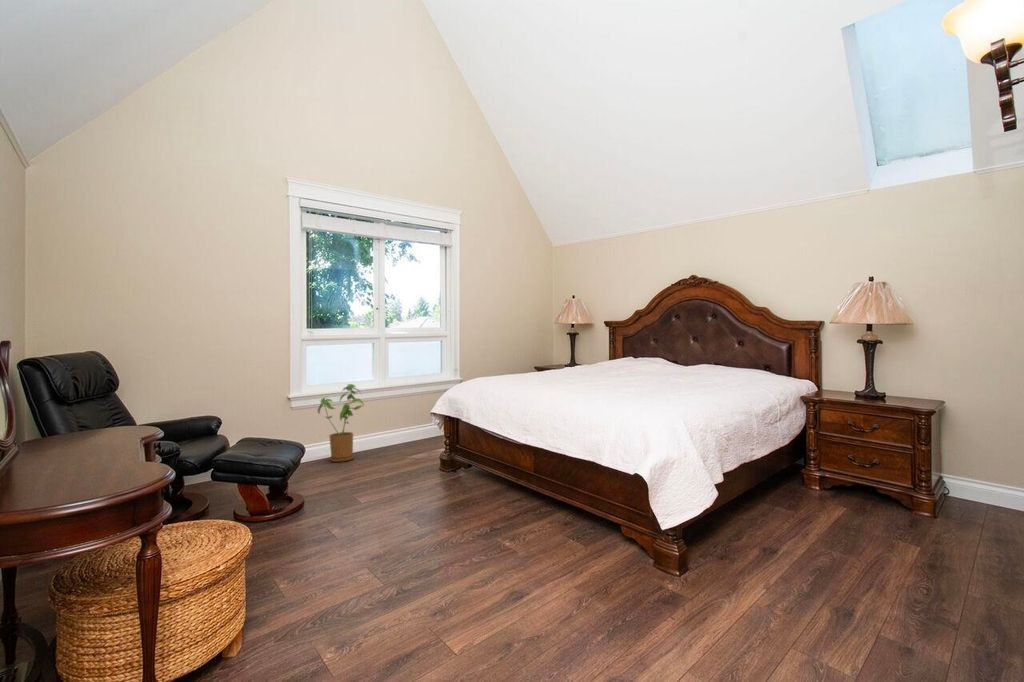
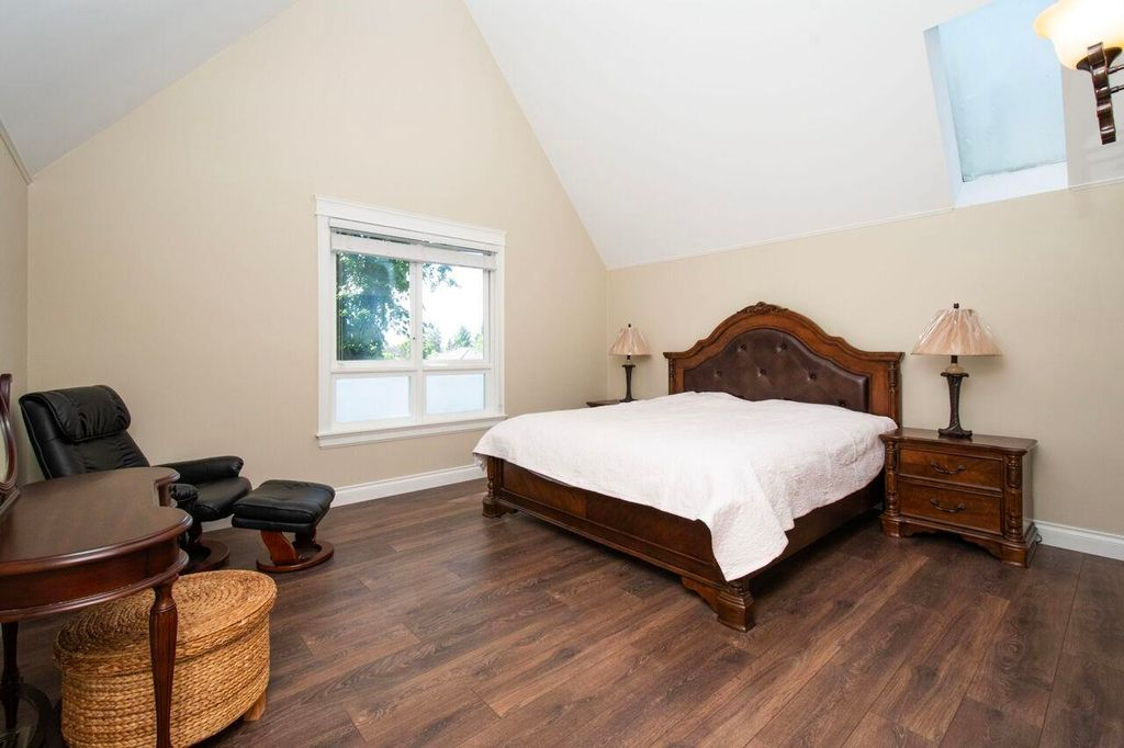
- house plant (344, 422)
